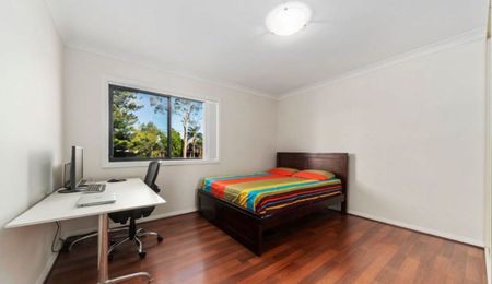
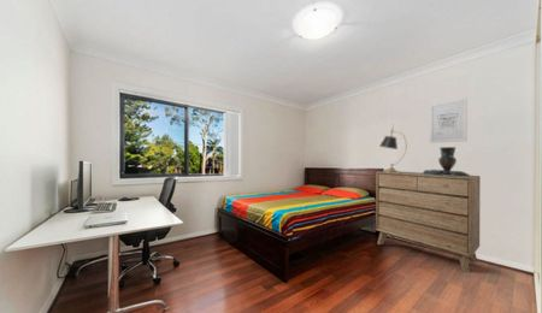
+ lamp (393, 148)
+ dresser (423, 212)
+ decorative urn (442, 160)
+ wall art (447, 122)
